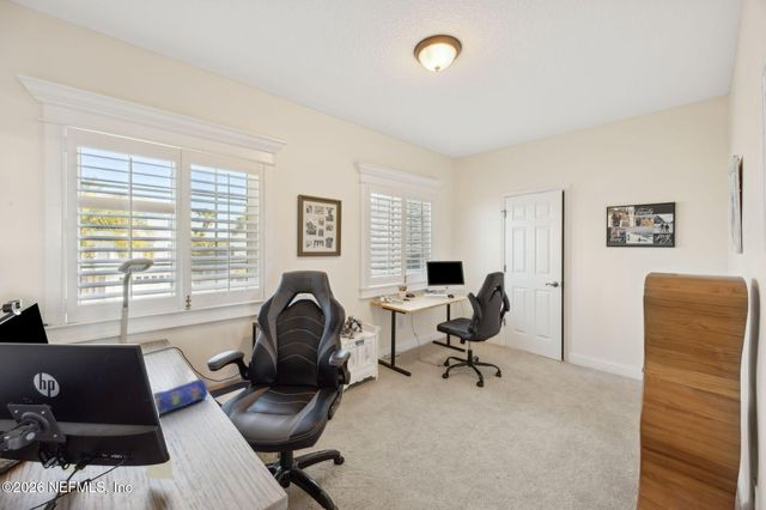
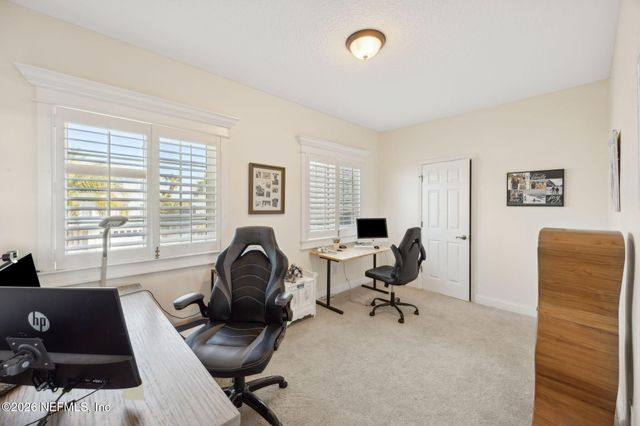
- pencil case (178, 395)
